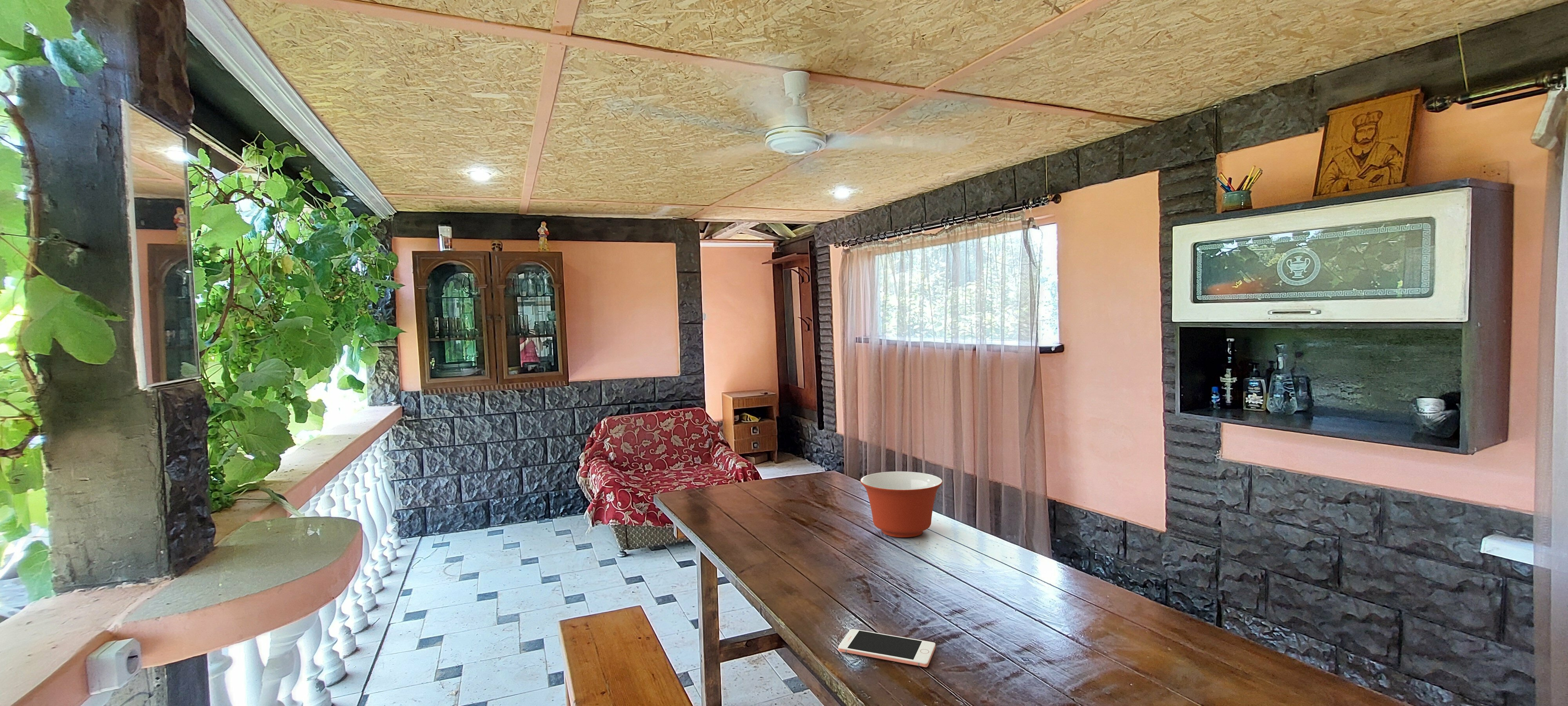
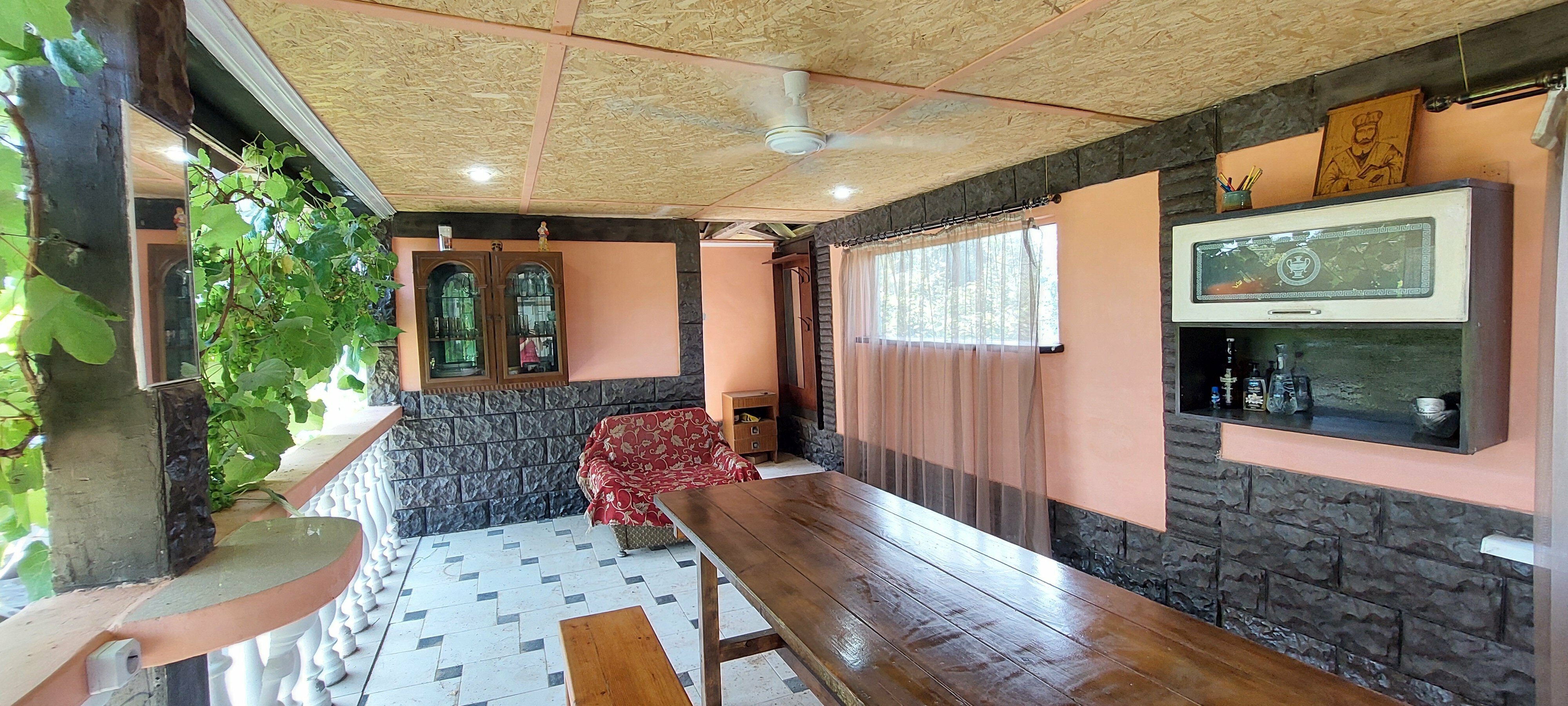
- cell phone (887, 647)
- mixing bowl (901, 506)
